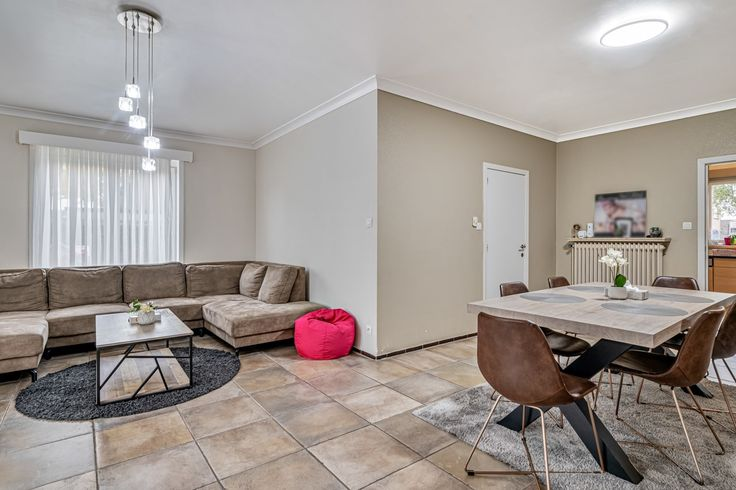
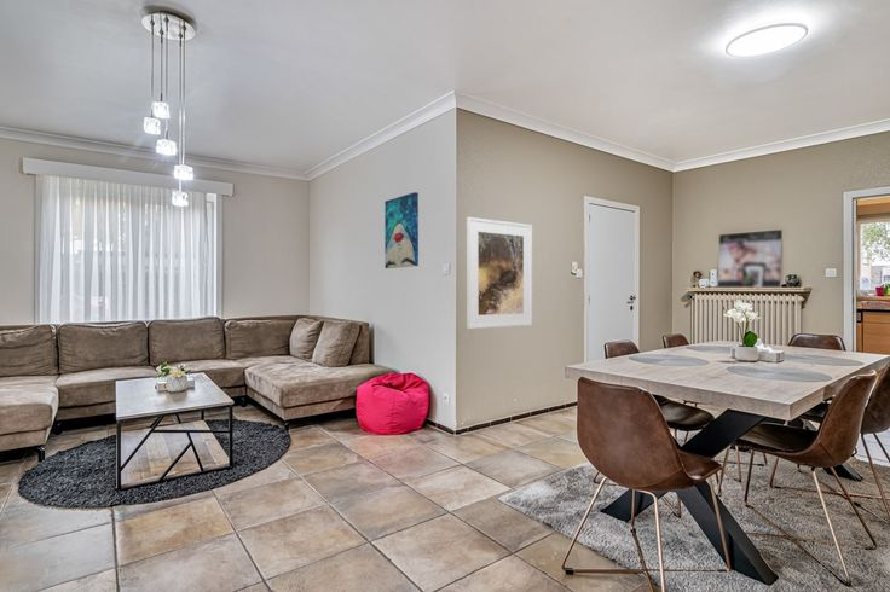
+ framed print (501, 273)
+ wall art (400, 232)
